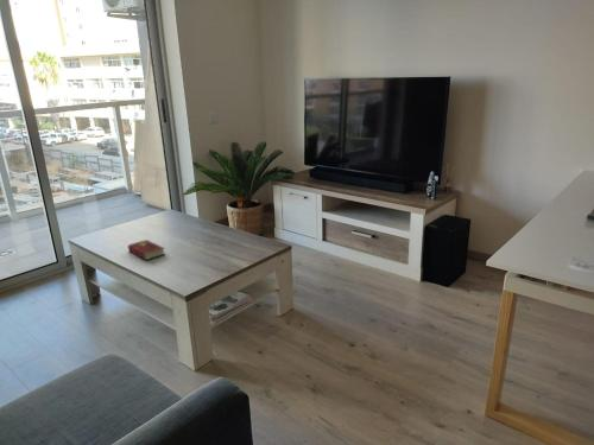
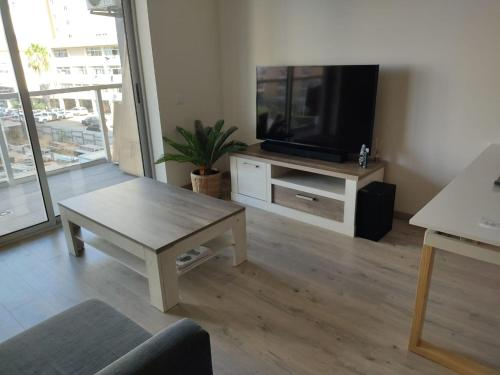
- hardcover book (146, 249)
